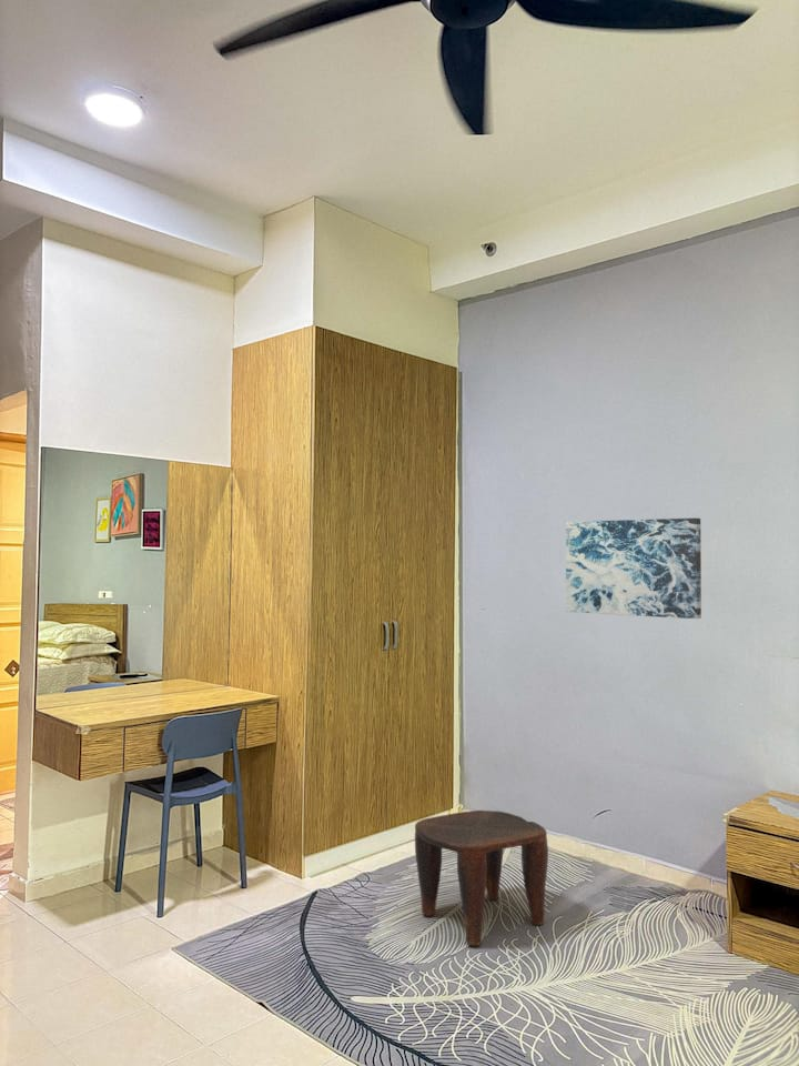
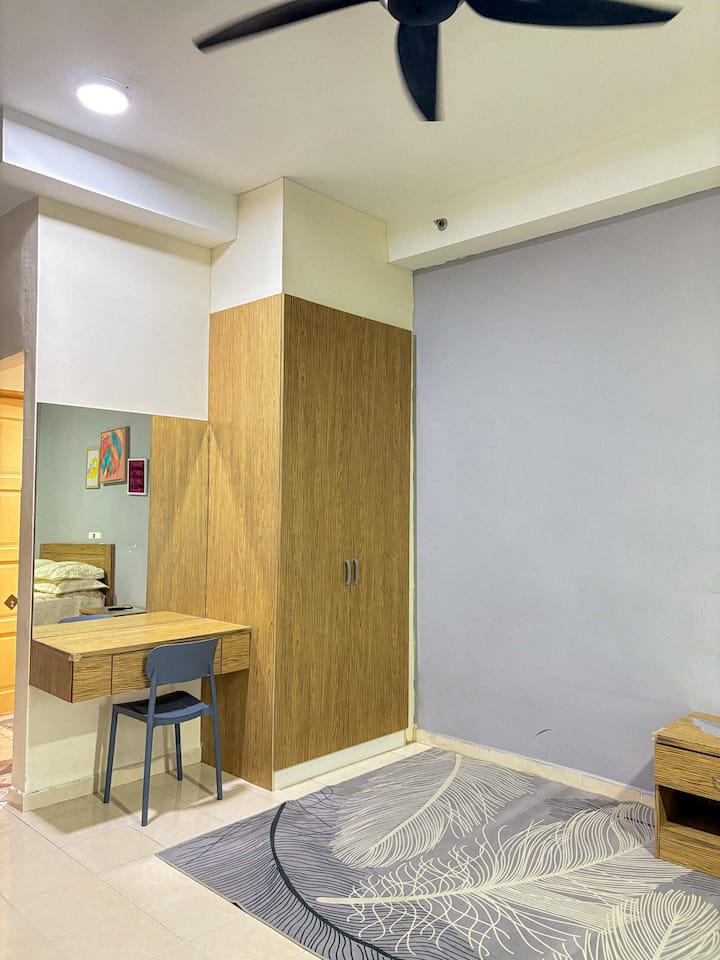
- wall art (629, 567)
- stool (479, 872)
